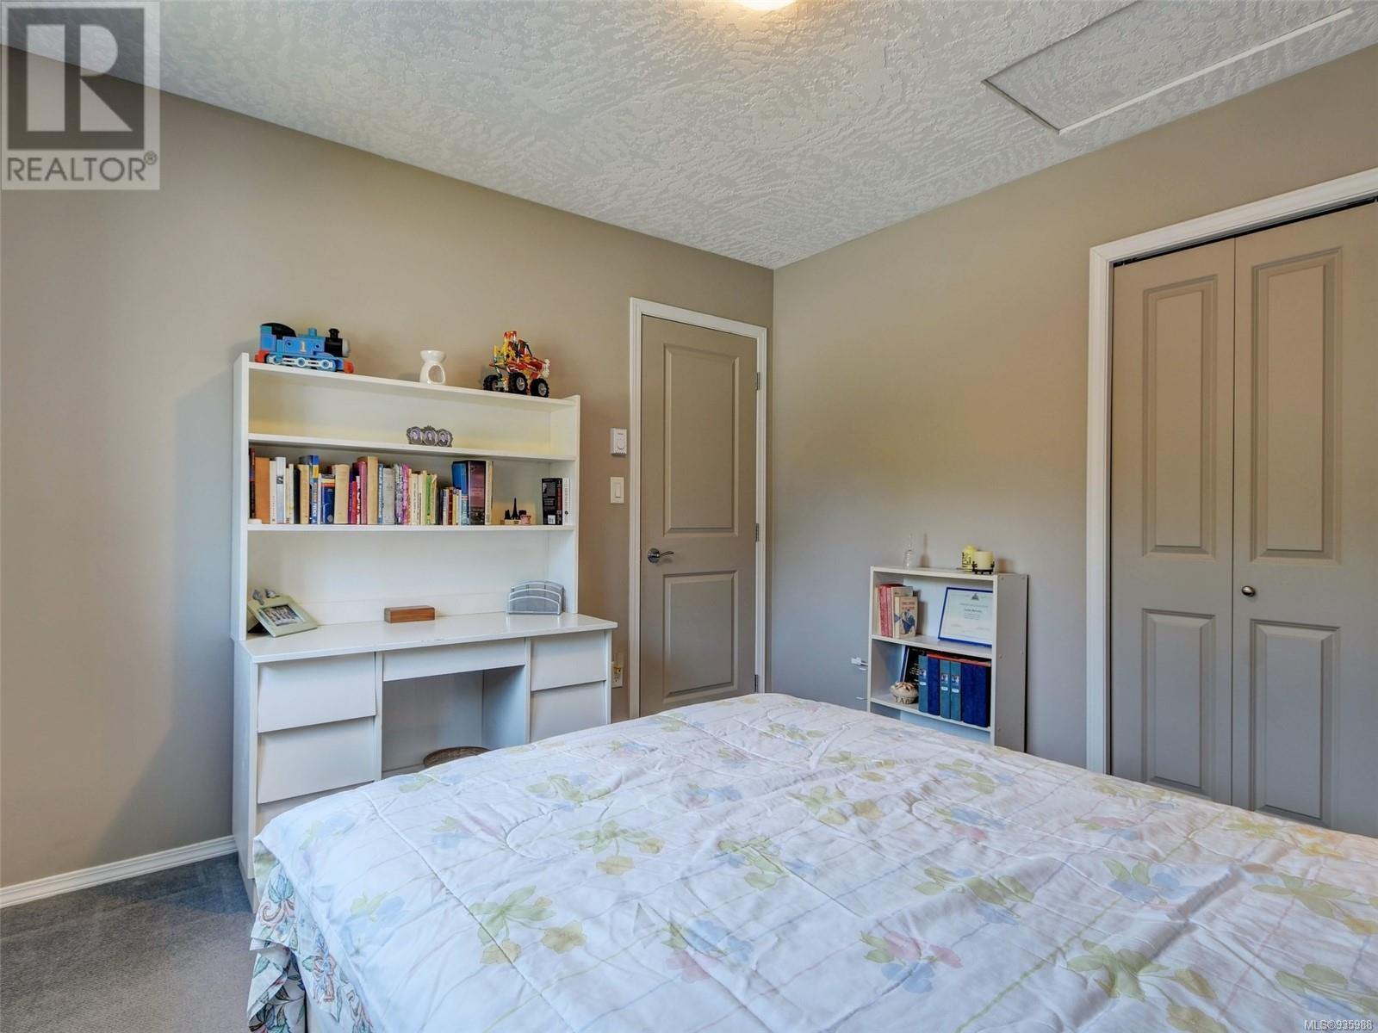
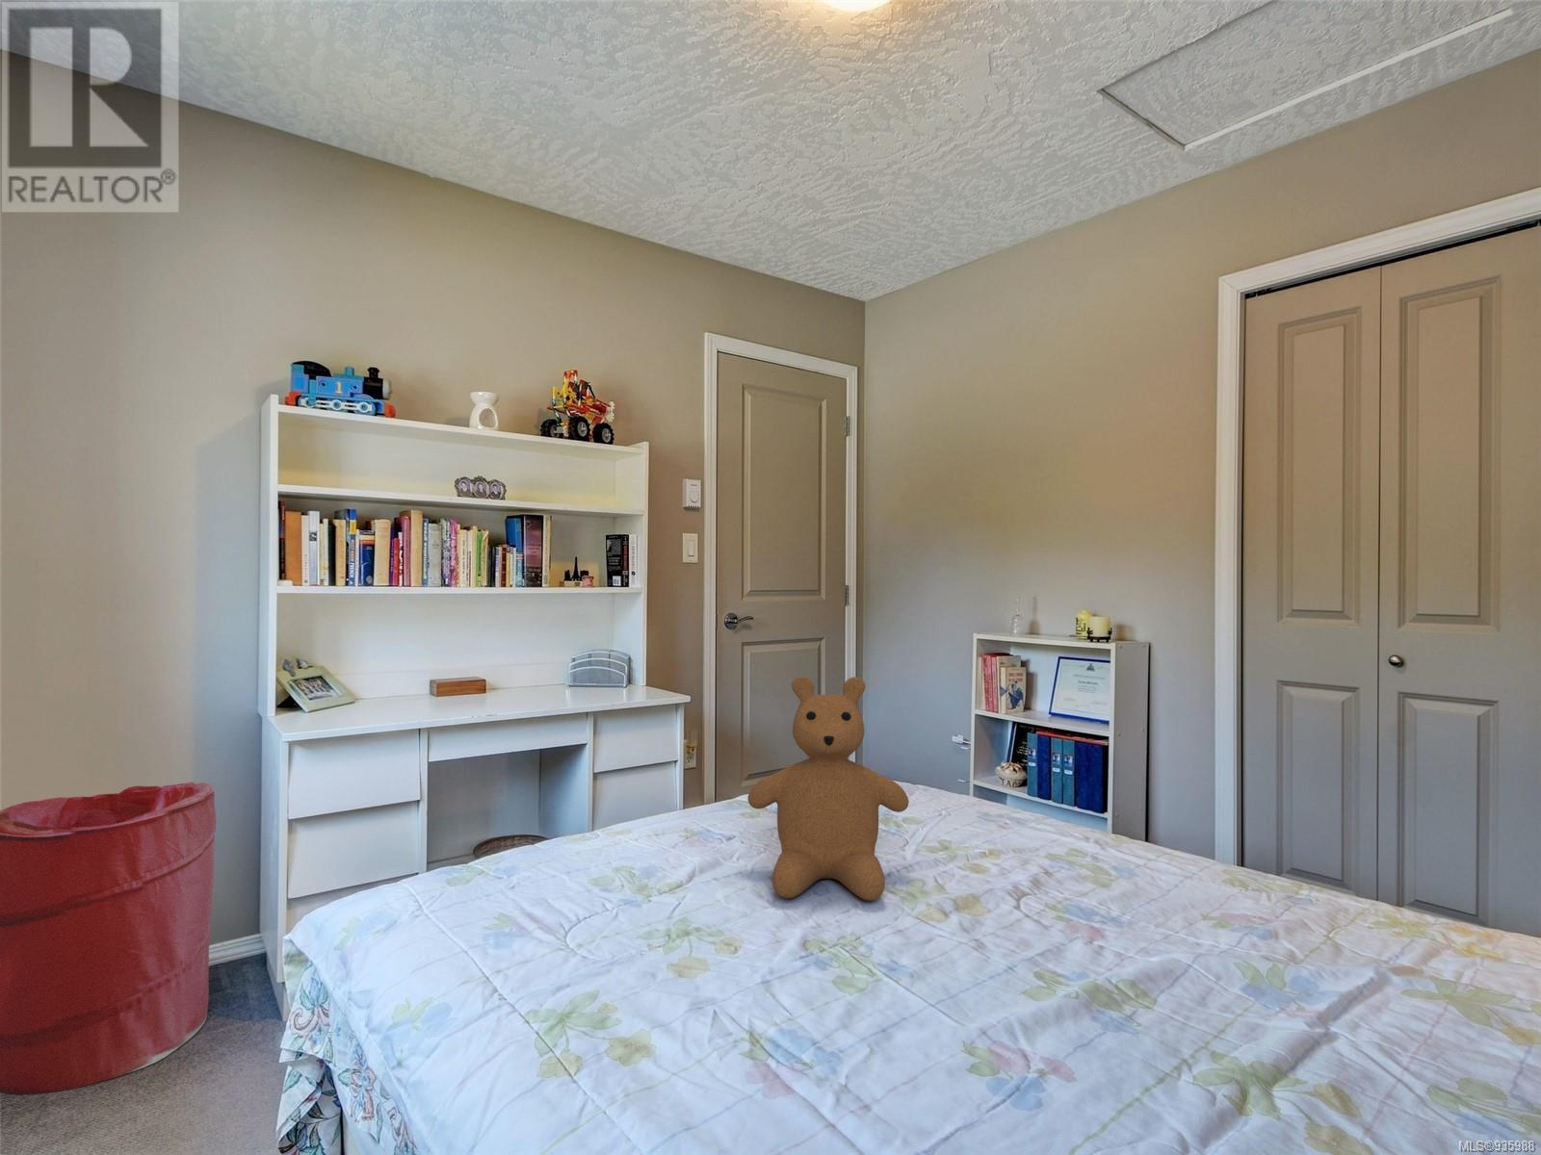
+ laundry hamper (104, 915)
+ teddy bear (829, 780)
